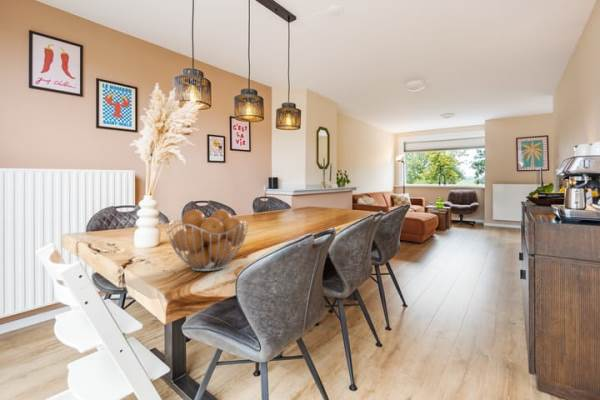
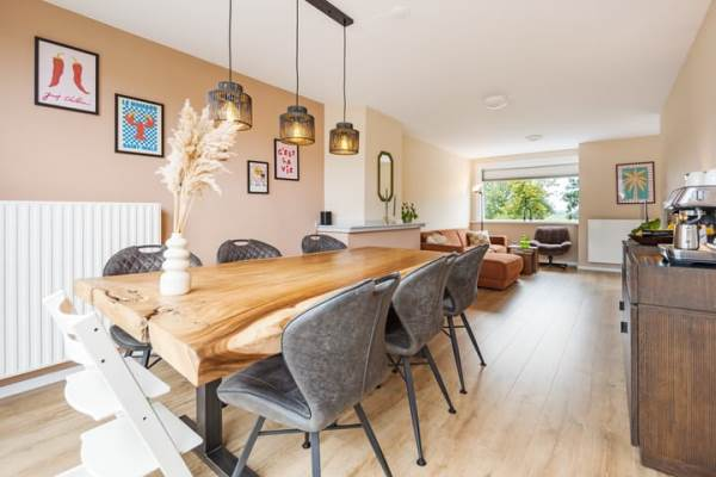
- fruit basket (208, 238)
